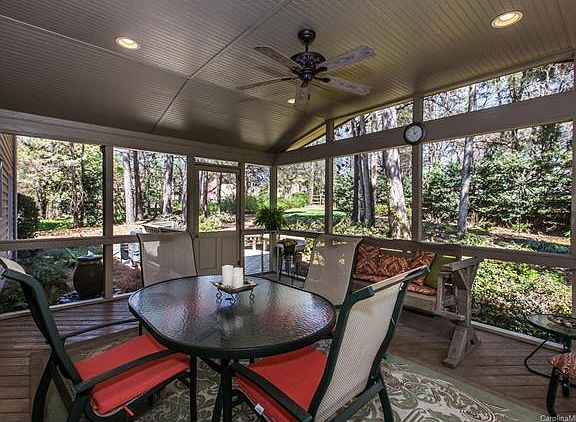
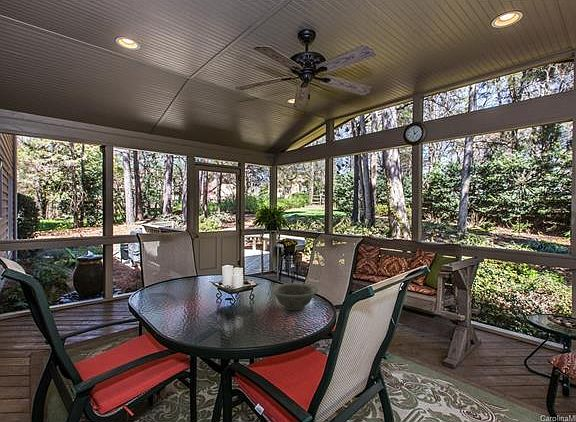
+ decorative bowl (294, 298)
